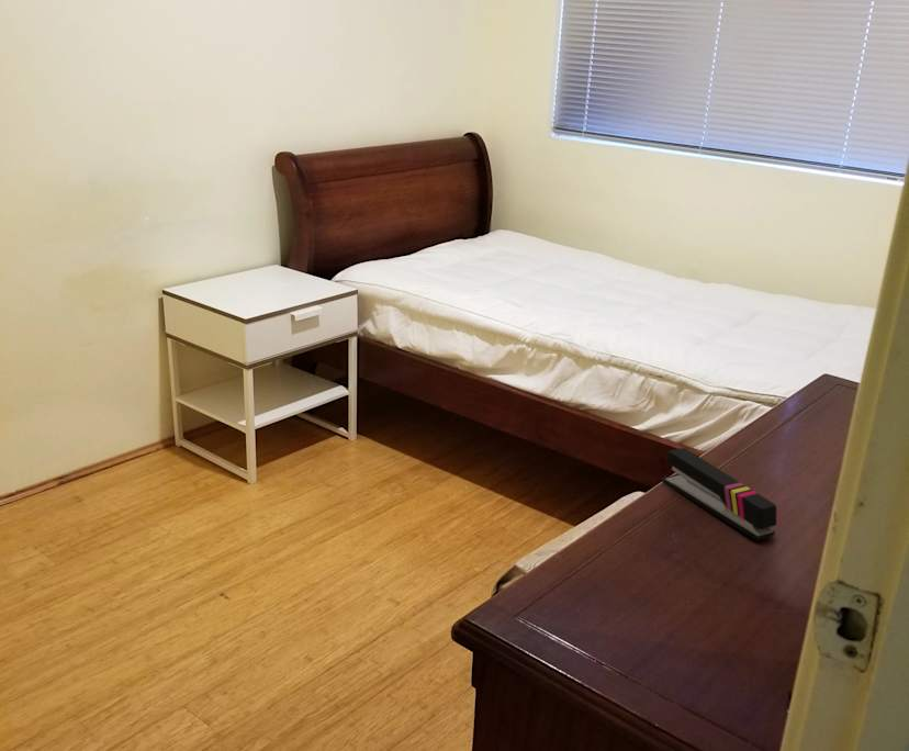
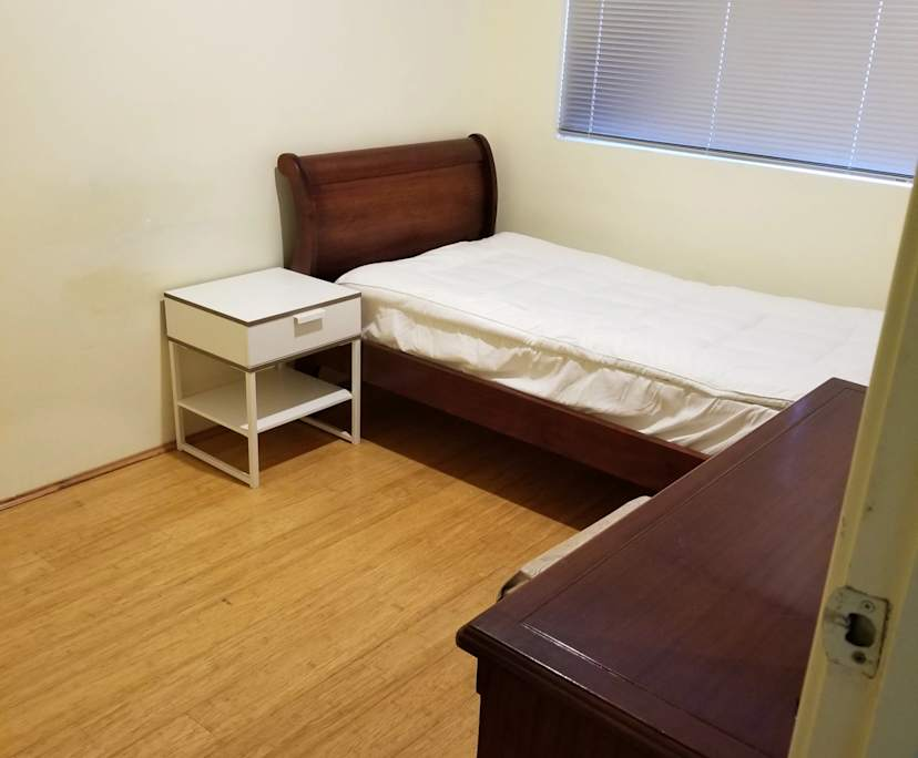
- stapler (718, 490)
